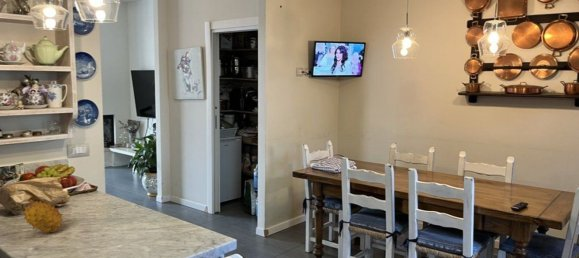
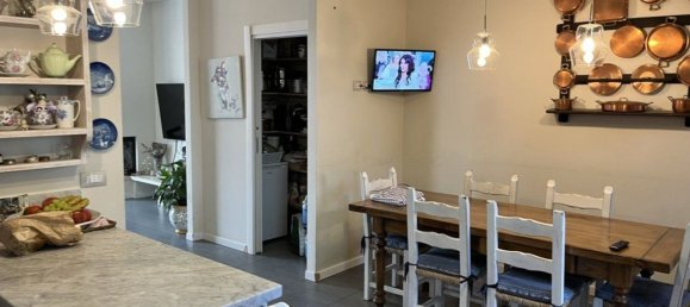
- fruit (43, 217)
